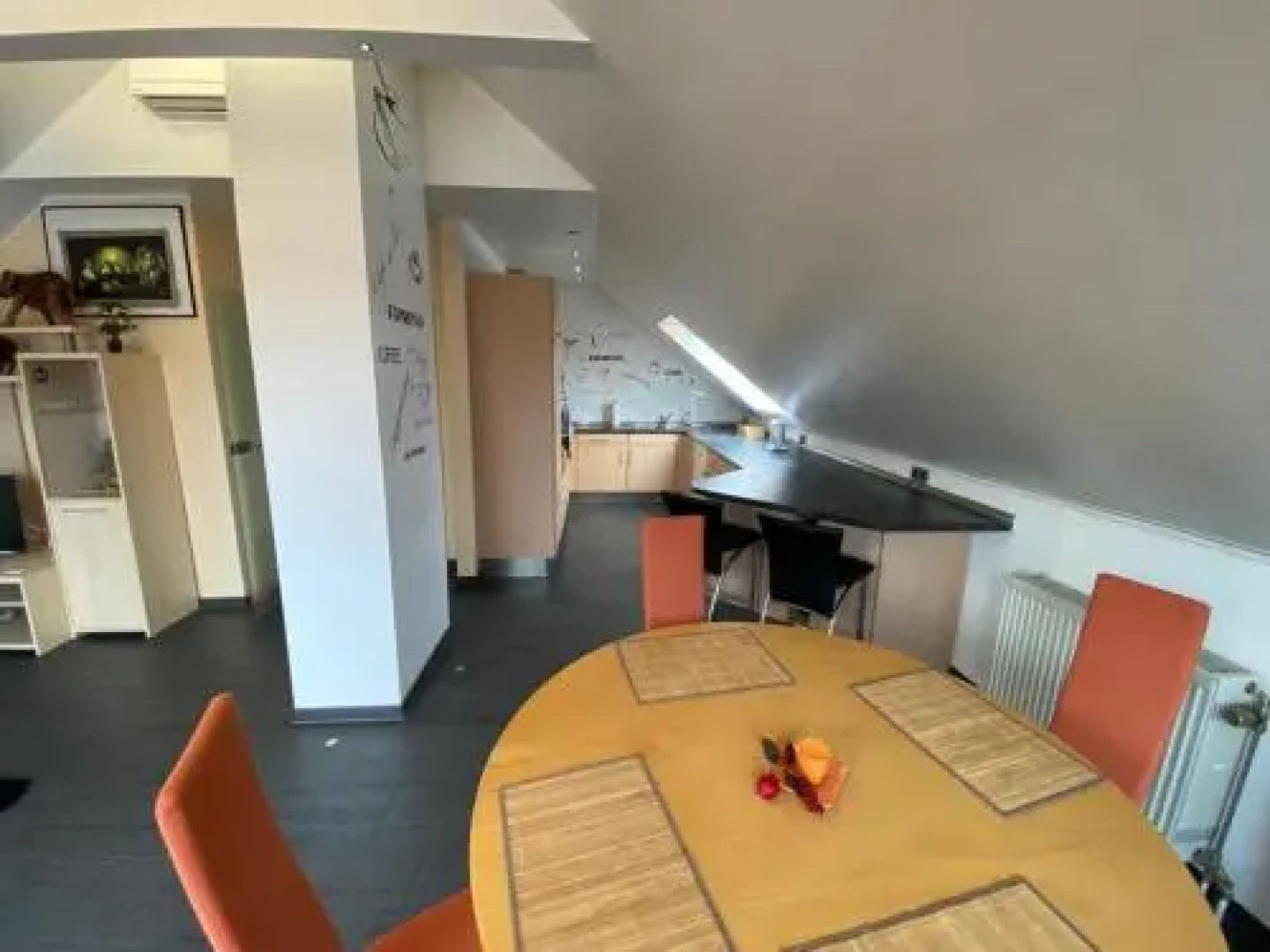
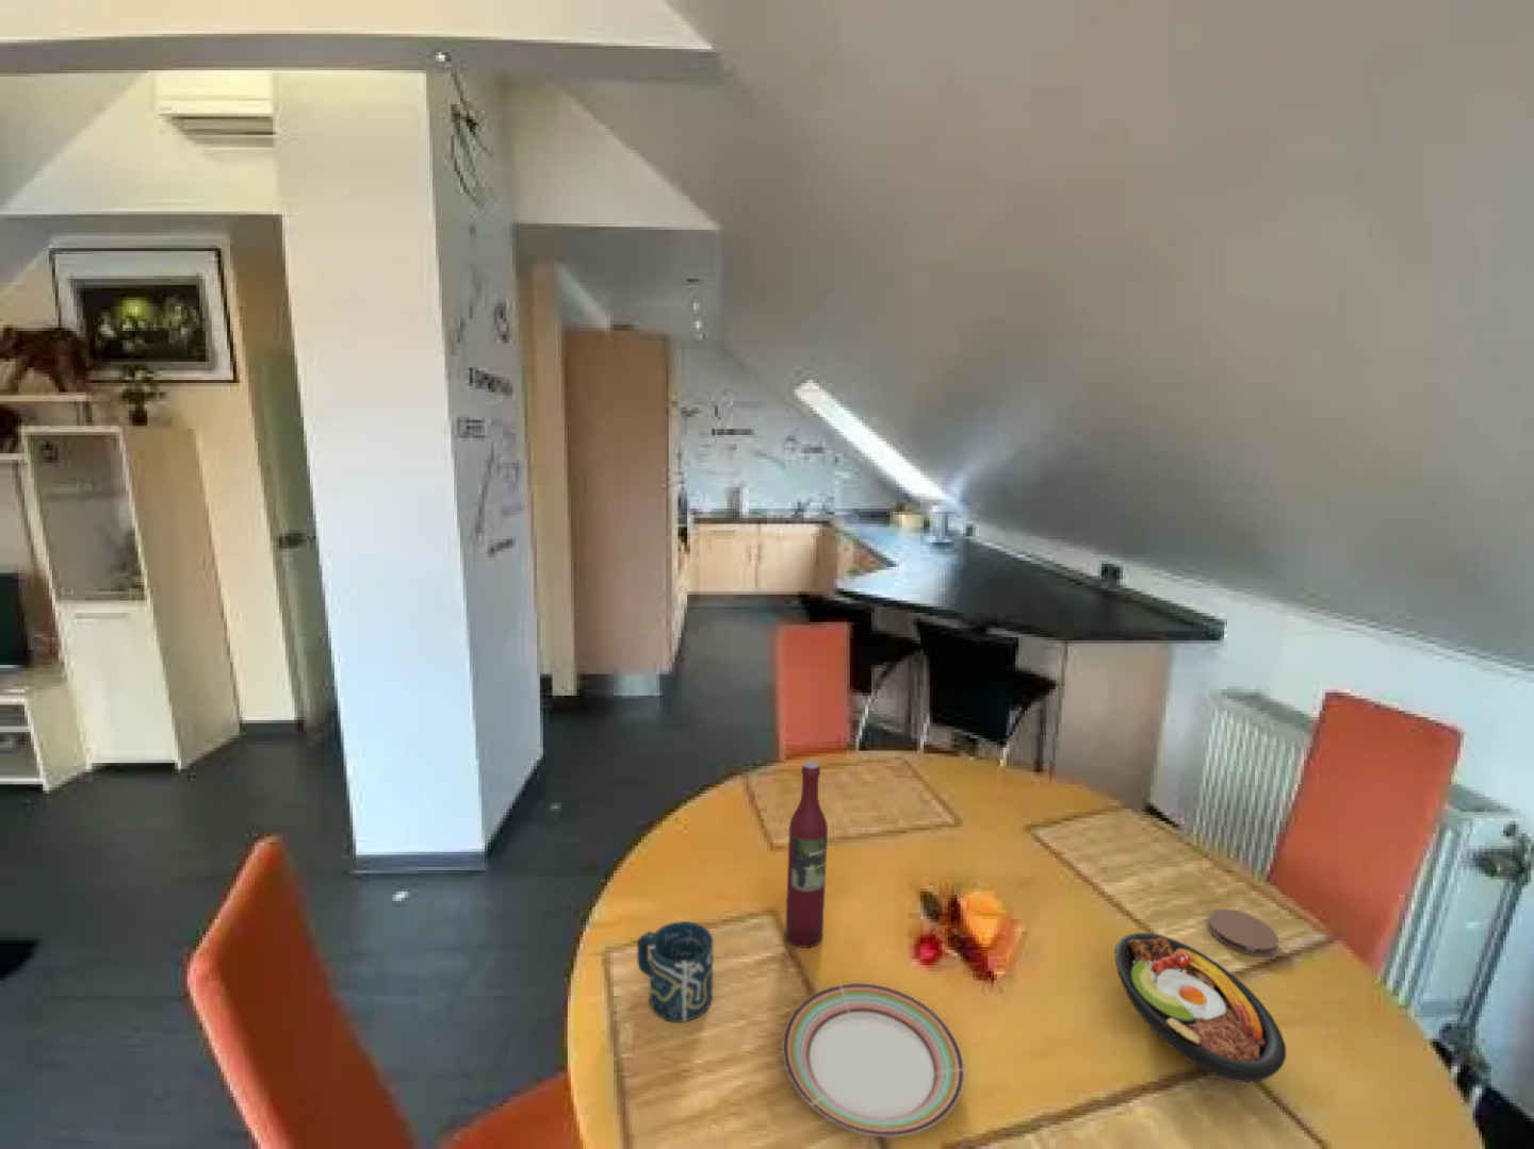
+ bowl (1190, 1008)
+ coaster (1242, 931)
+ wine bottle (808, 851)
+ cup (673, 966)
+ plate (871, 1056)
